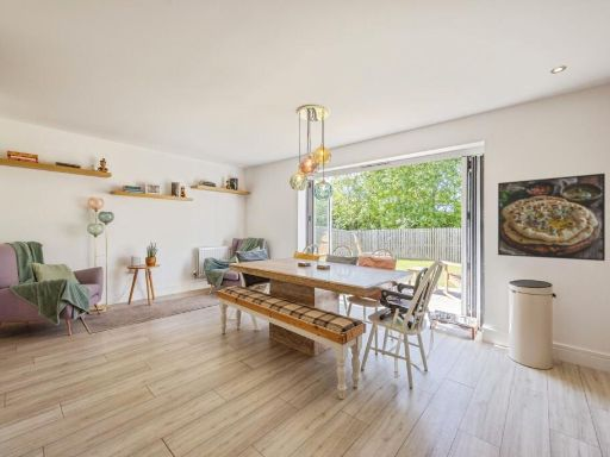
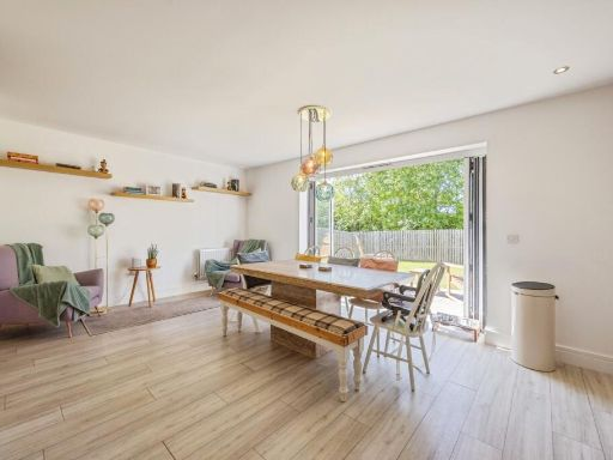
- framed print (546, 218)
